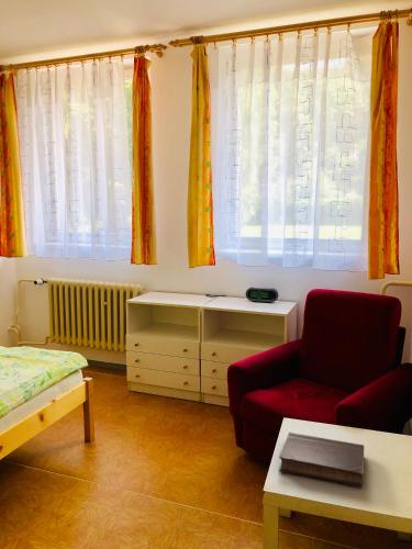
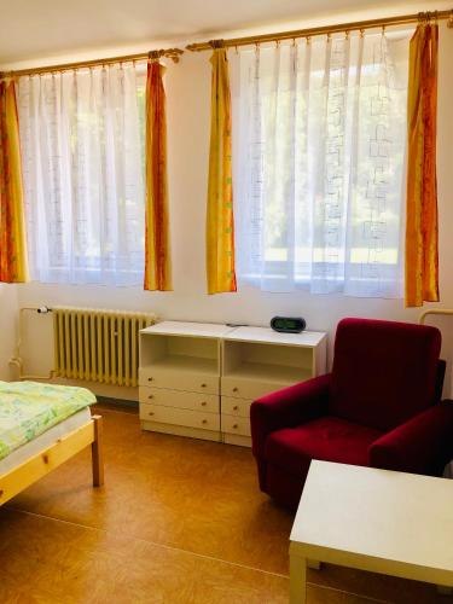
- book (322, 456)
